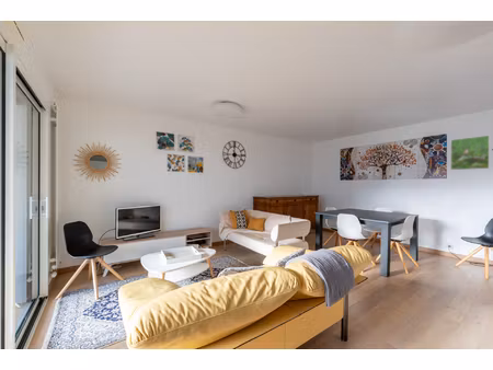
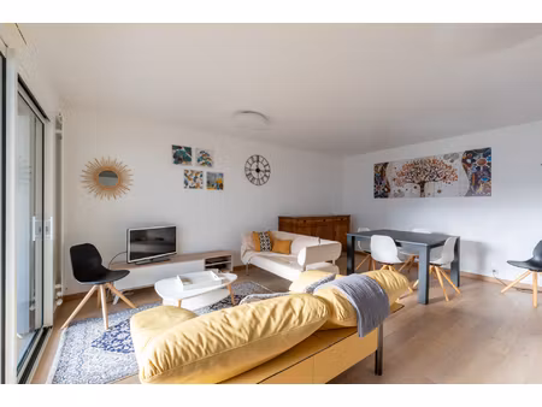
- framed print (469, 153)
